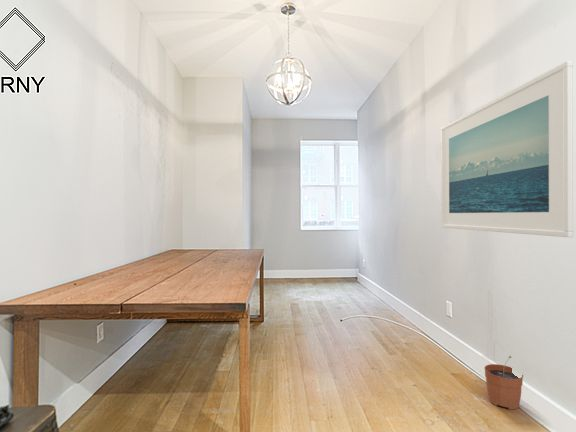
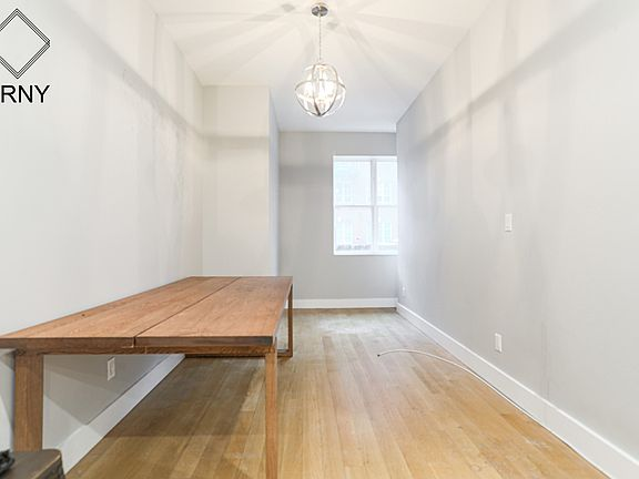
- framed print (488, 167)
- plant pot (503, 378)
